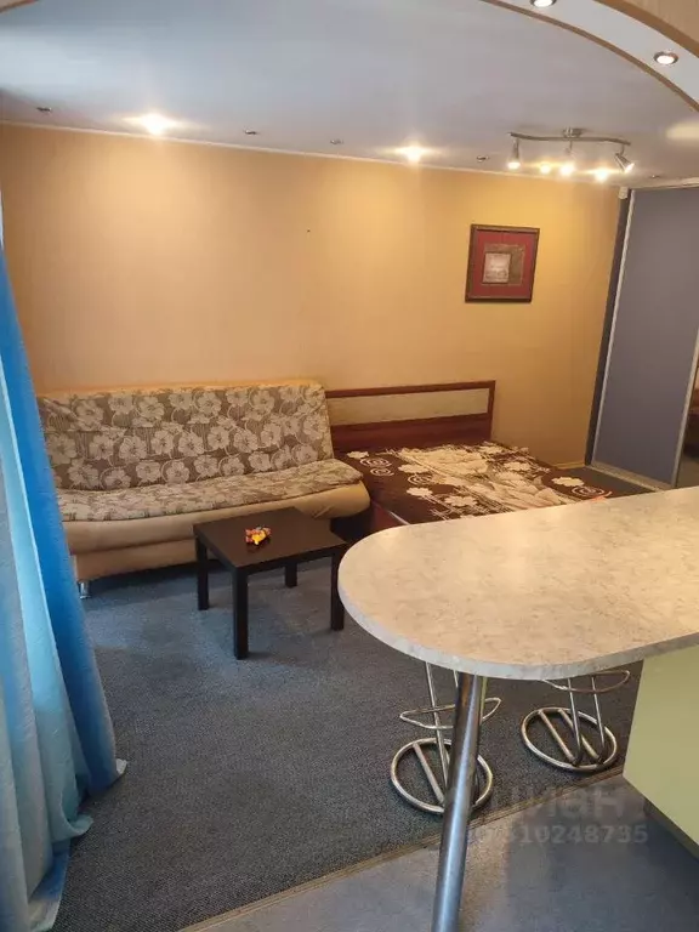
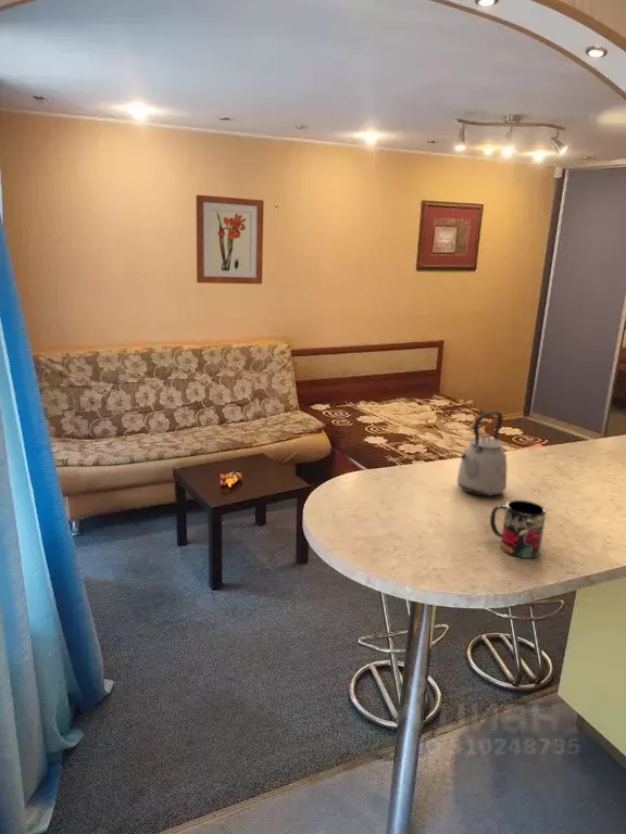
+ mug (515, 526)
+ wall art (229, 241)
+ kettle (479, 453)
